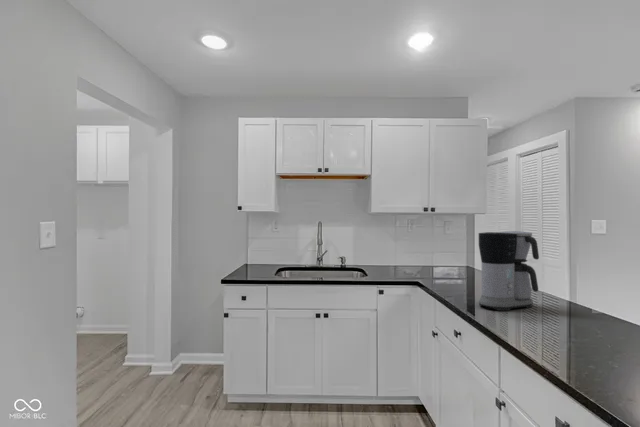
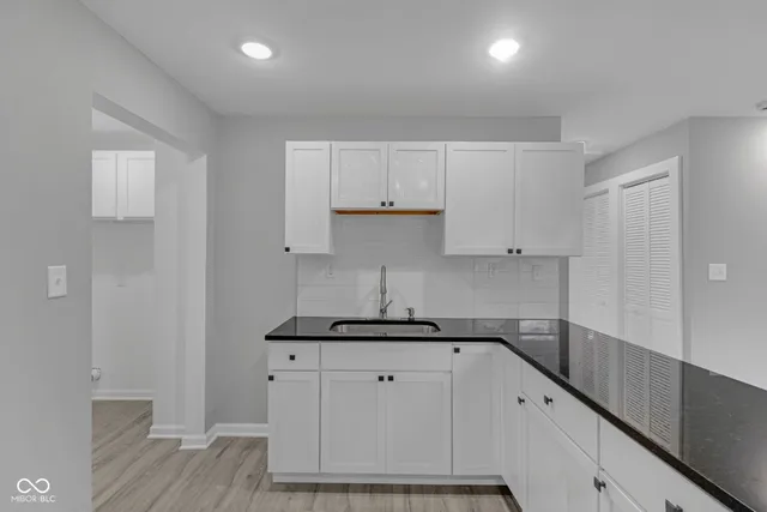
- coffee maker (509, 269)
